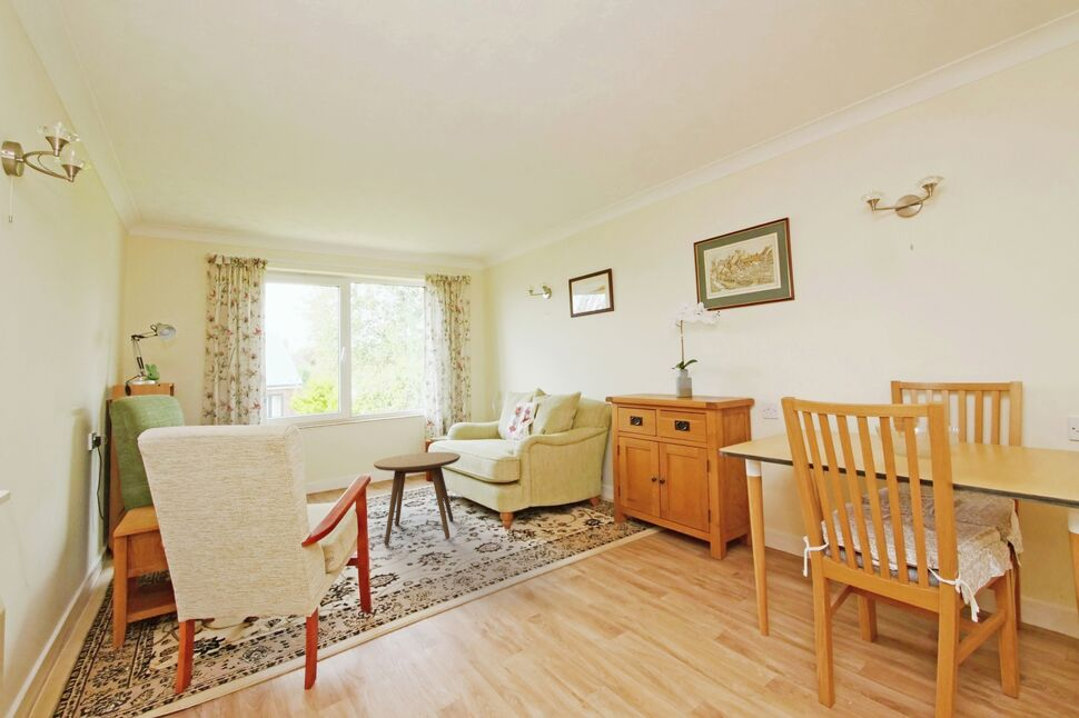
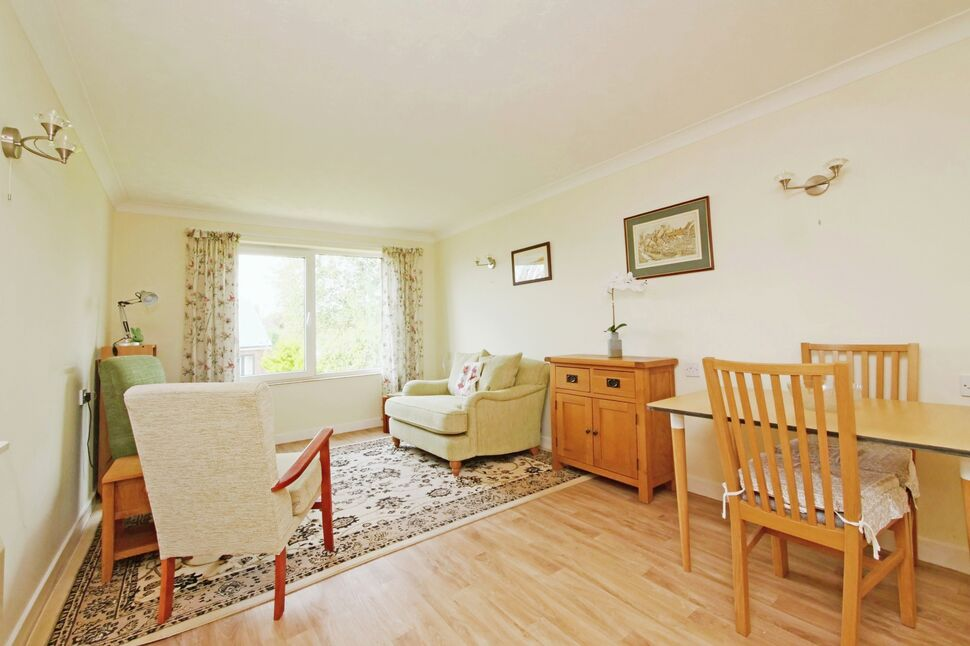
- side table (435, 490)
